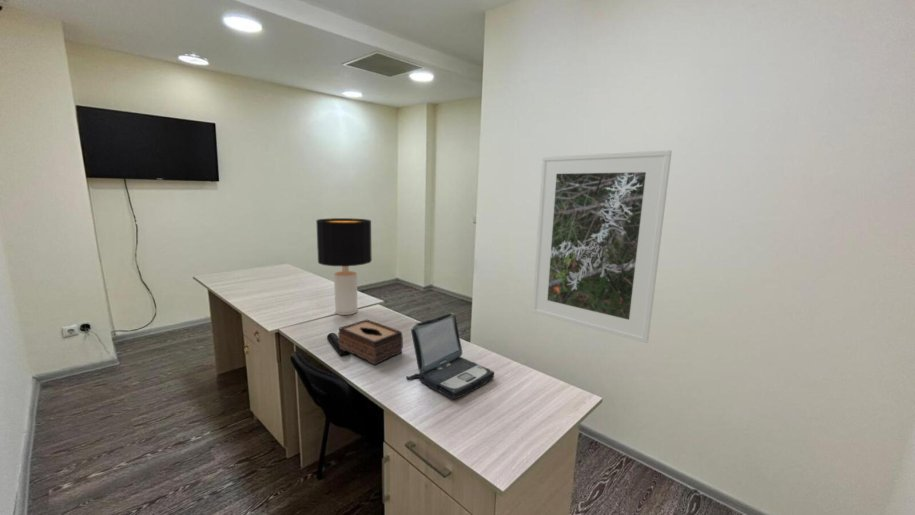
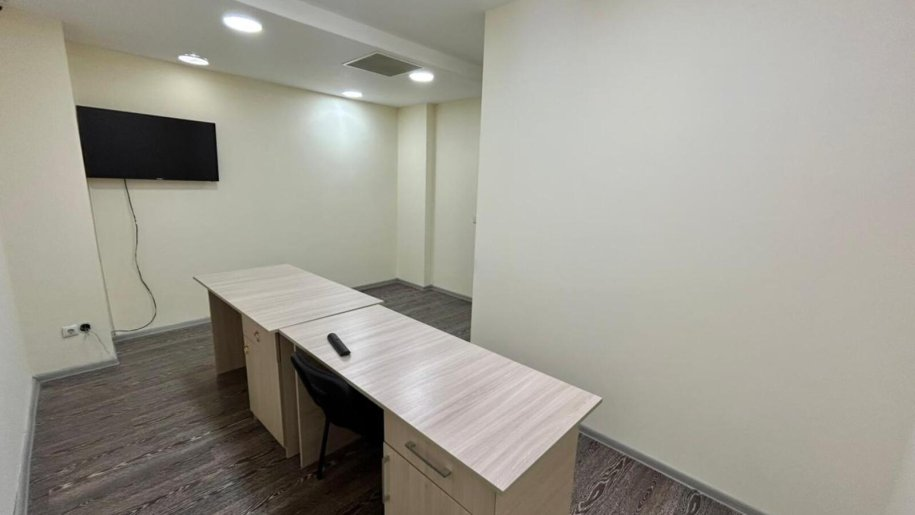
- desk lamp (345, 266)
- laptop (451, 351)
- tissue box (370, 340)
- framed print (591, 243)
